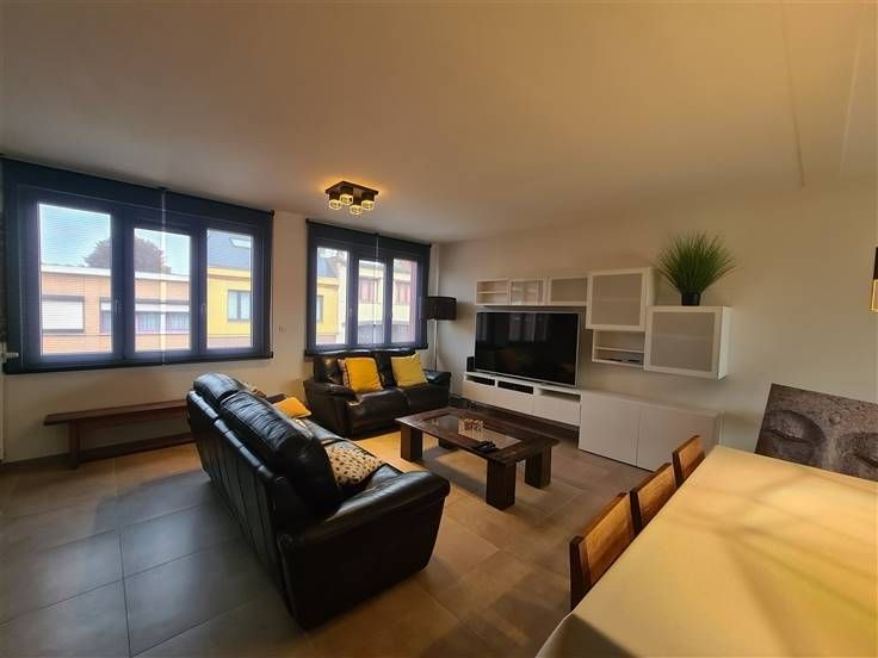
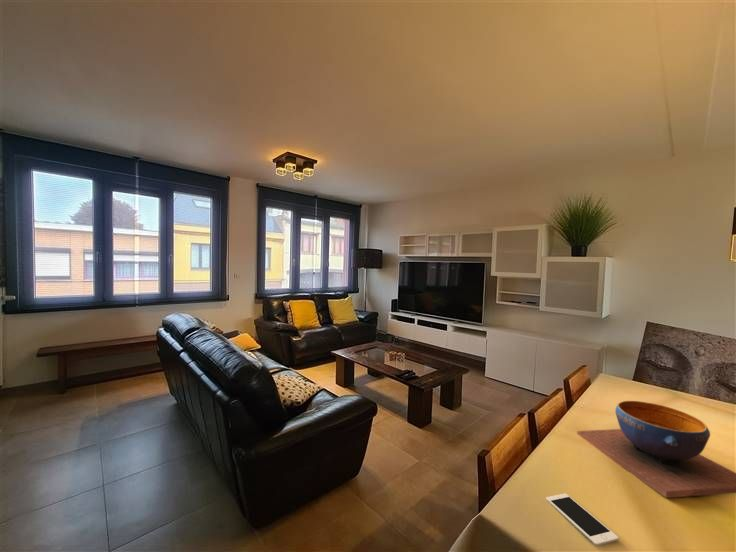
+ decorative bowl (657, 436)
+ cell phone (579, 517)
